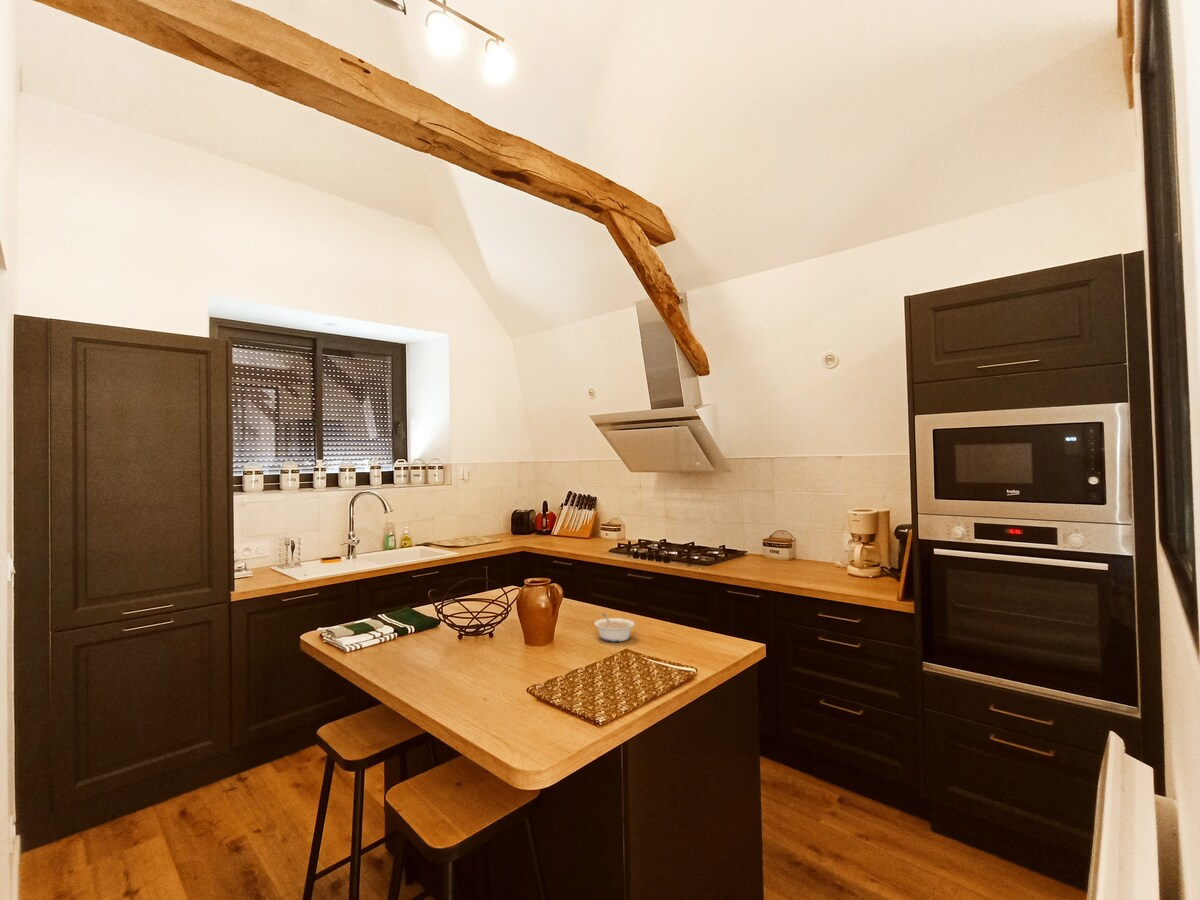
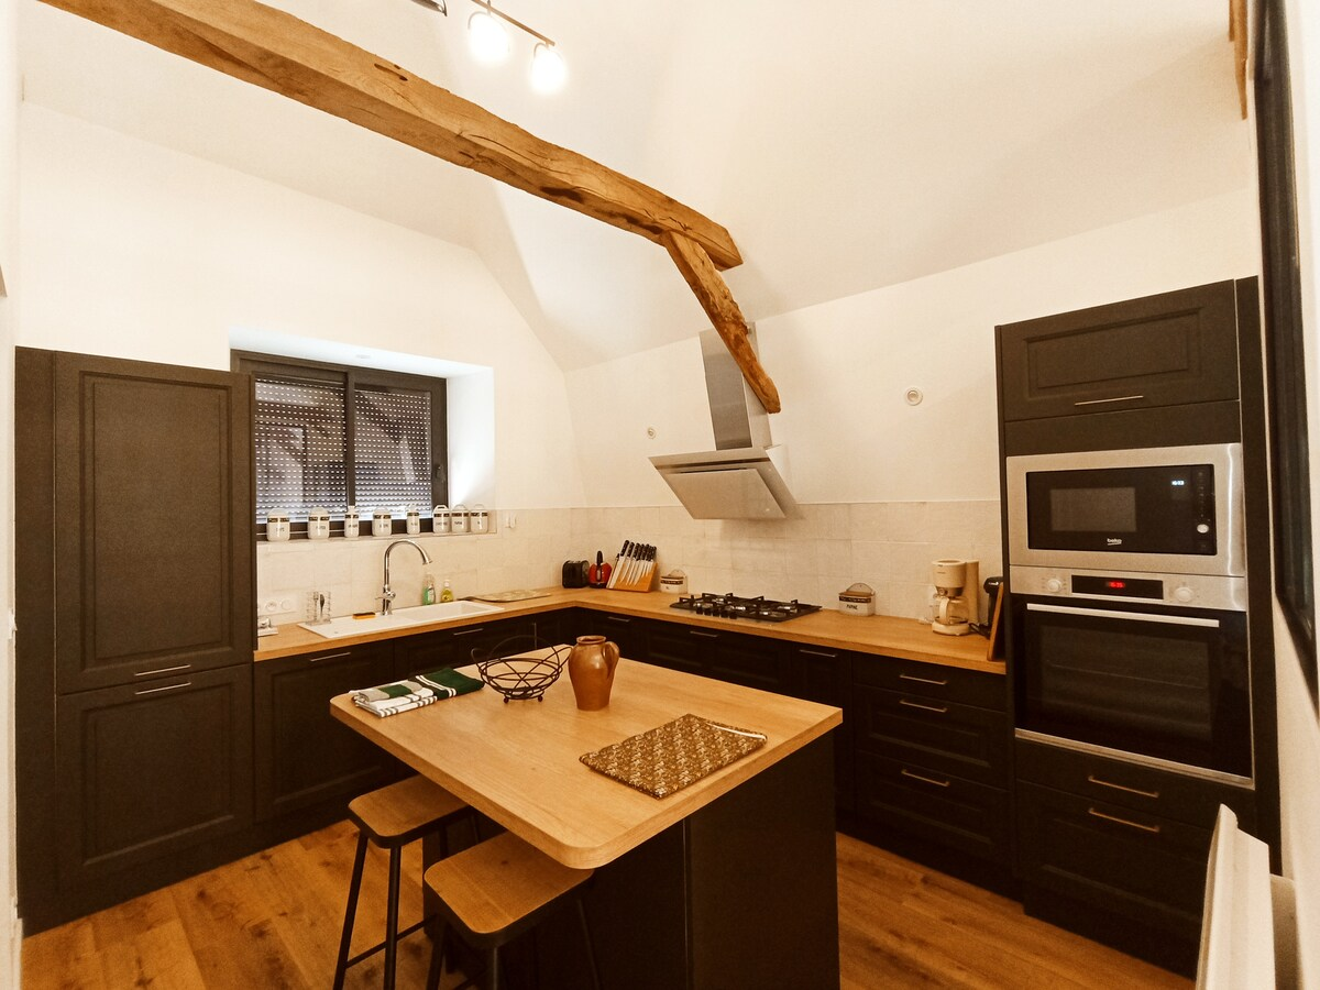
- legume (613, 628)
